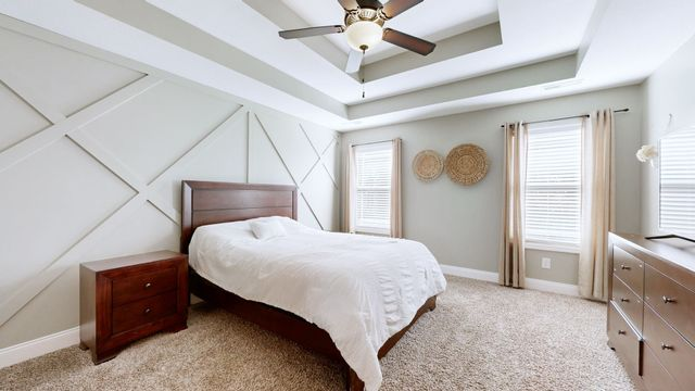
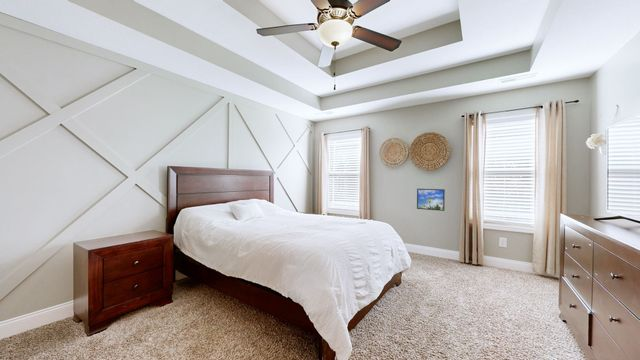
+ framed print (430, 199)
